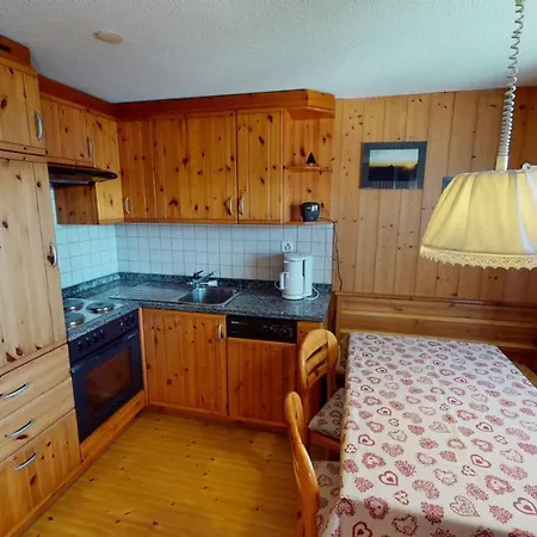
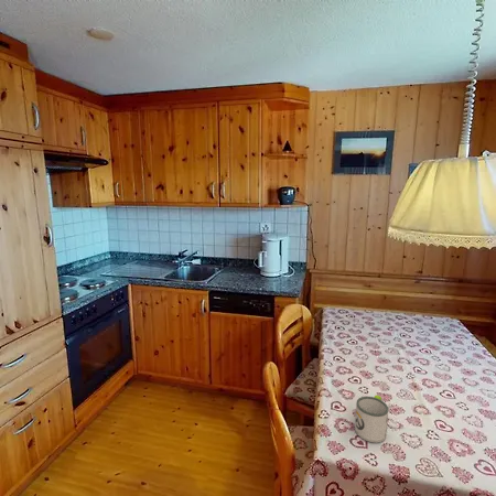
+ mug (373, 414)
